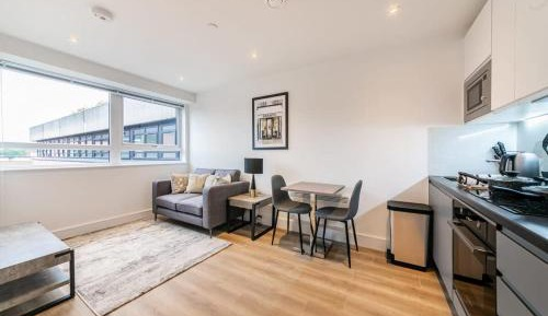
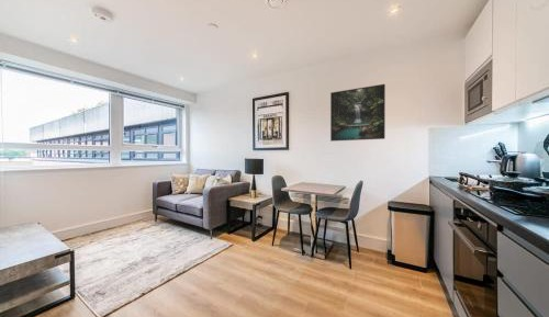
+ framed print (356, 114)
